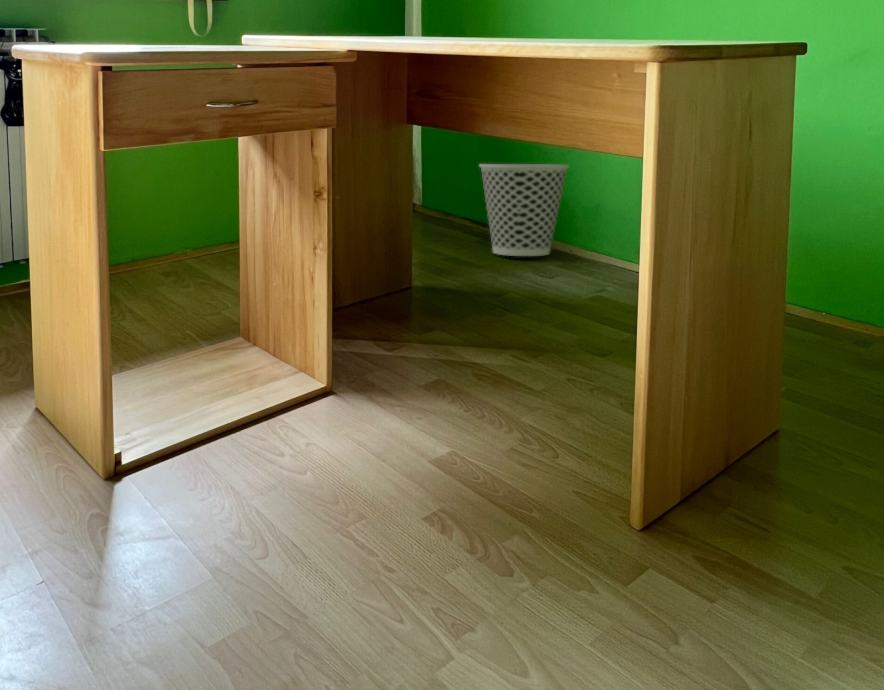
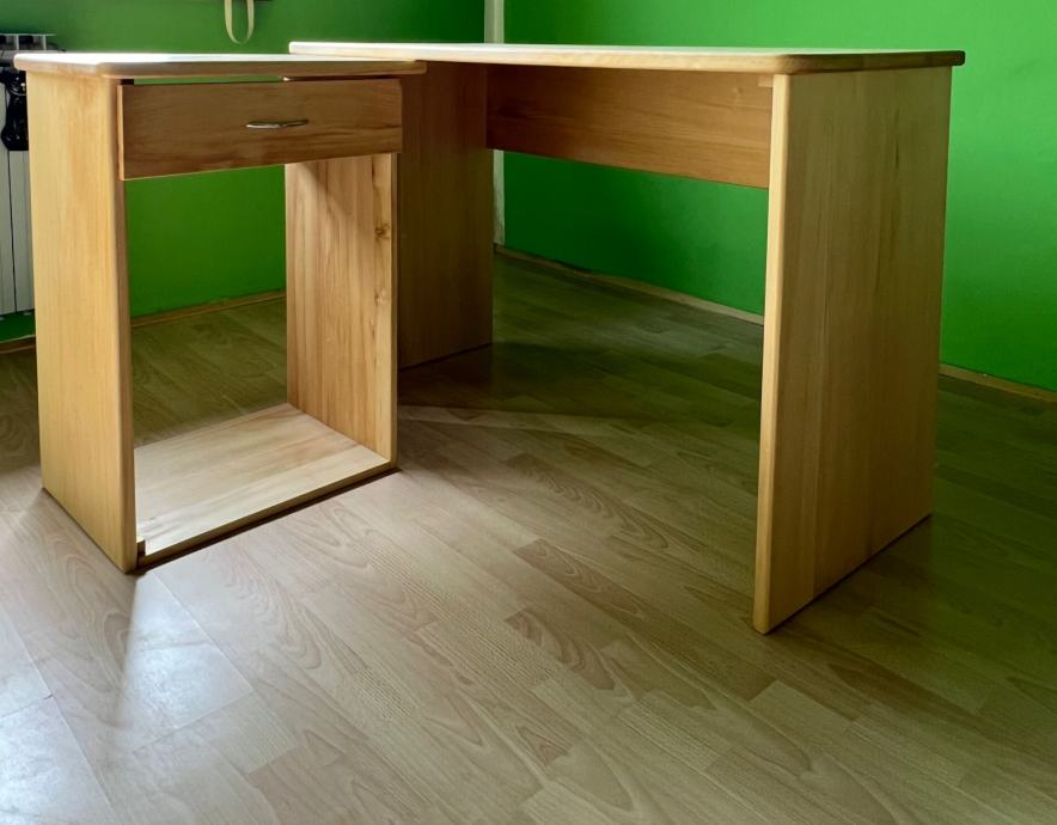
- wastebasket (522, 209)
